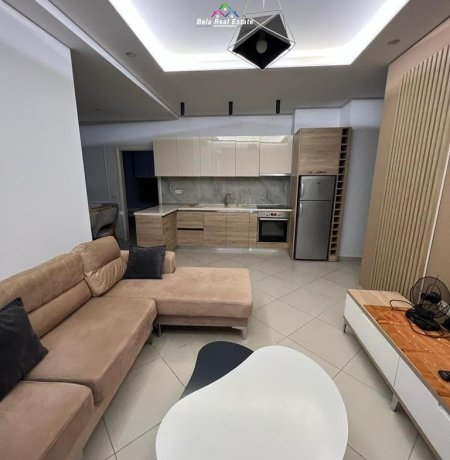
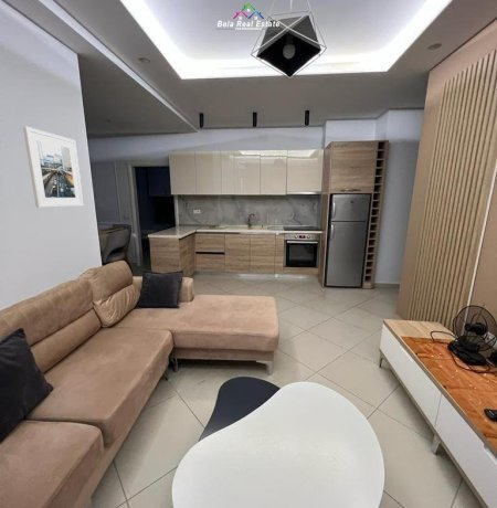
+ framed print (56, 171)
